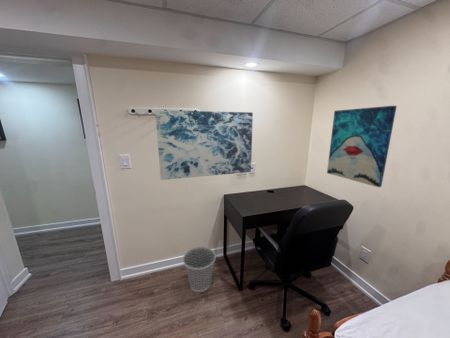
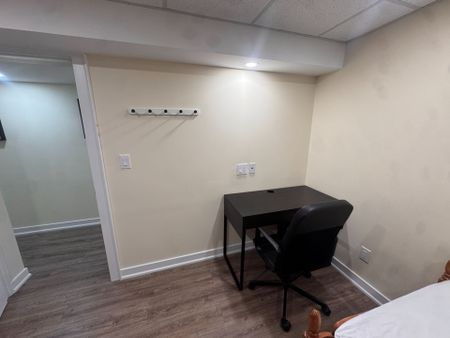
- wastebasket (200, 270)
- wall art (208, 144)
- wall art (355, 145)
